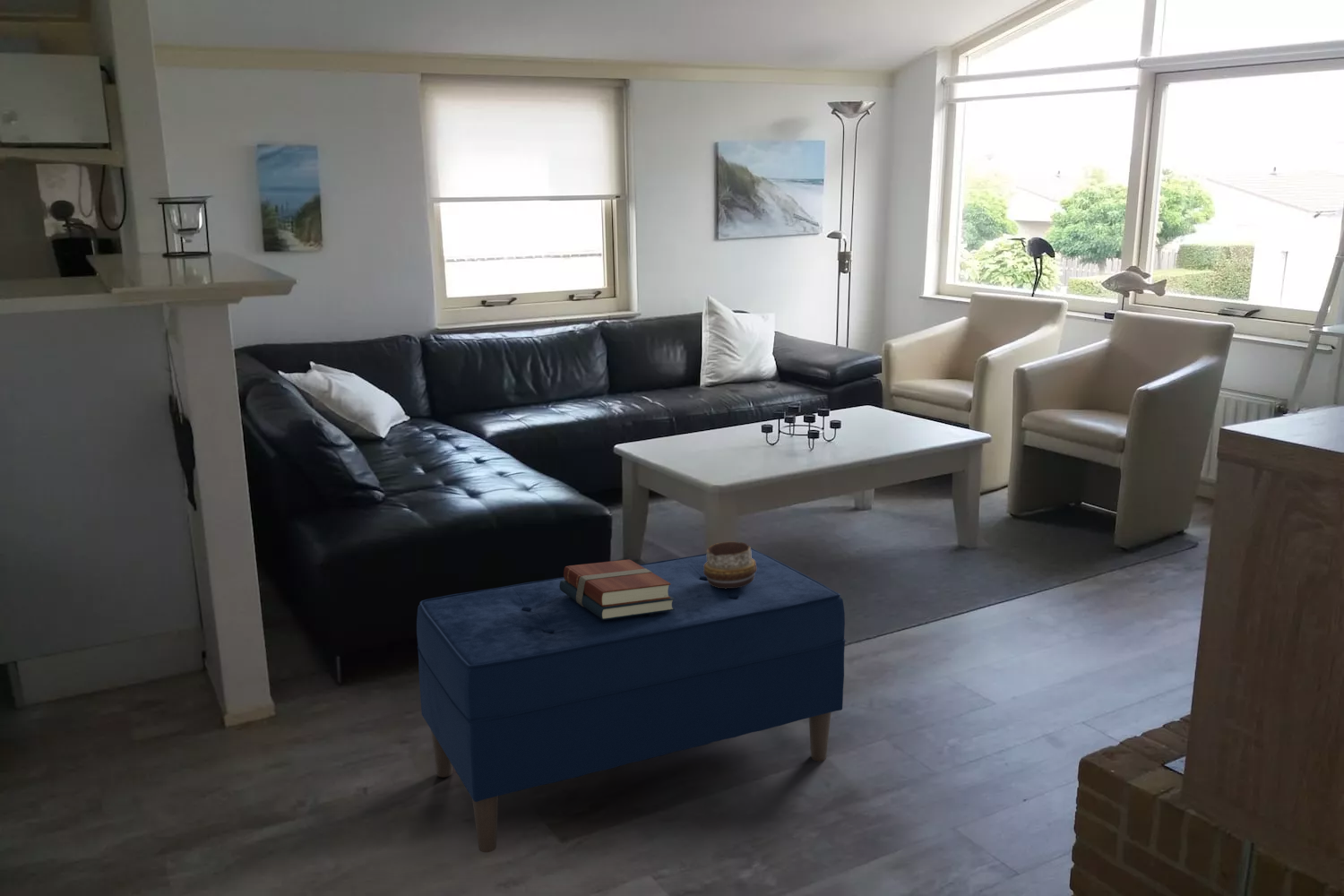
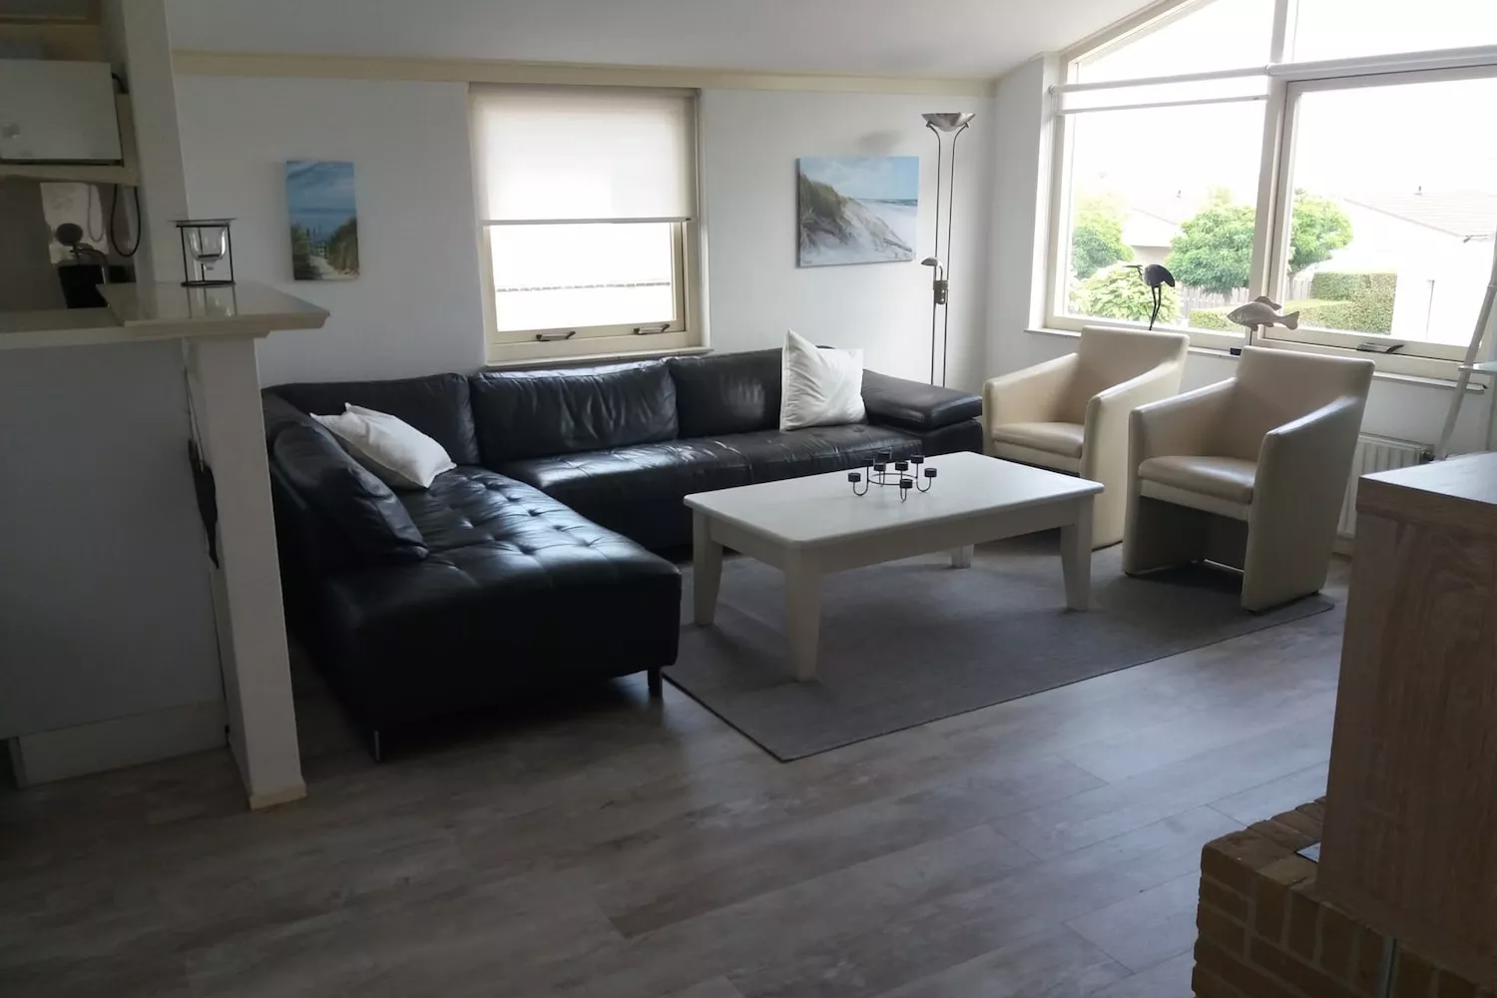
- bench (633, 683)
- decorative bowl (730, 564)
- books (616, 590)
